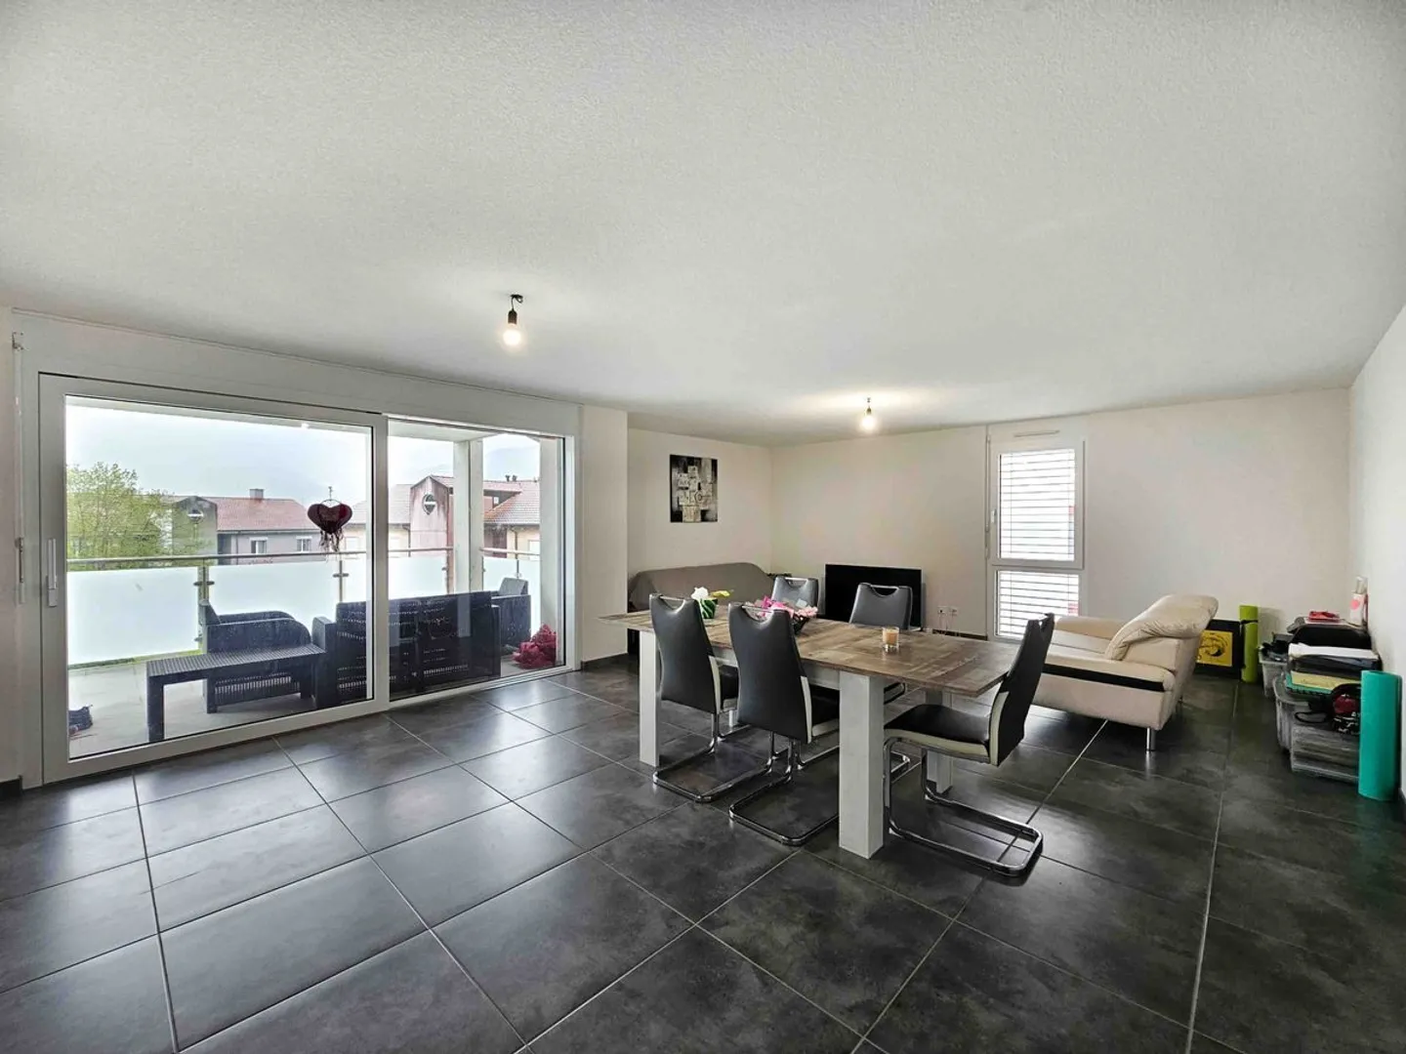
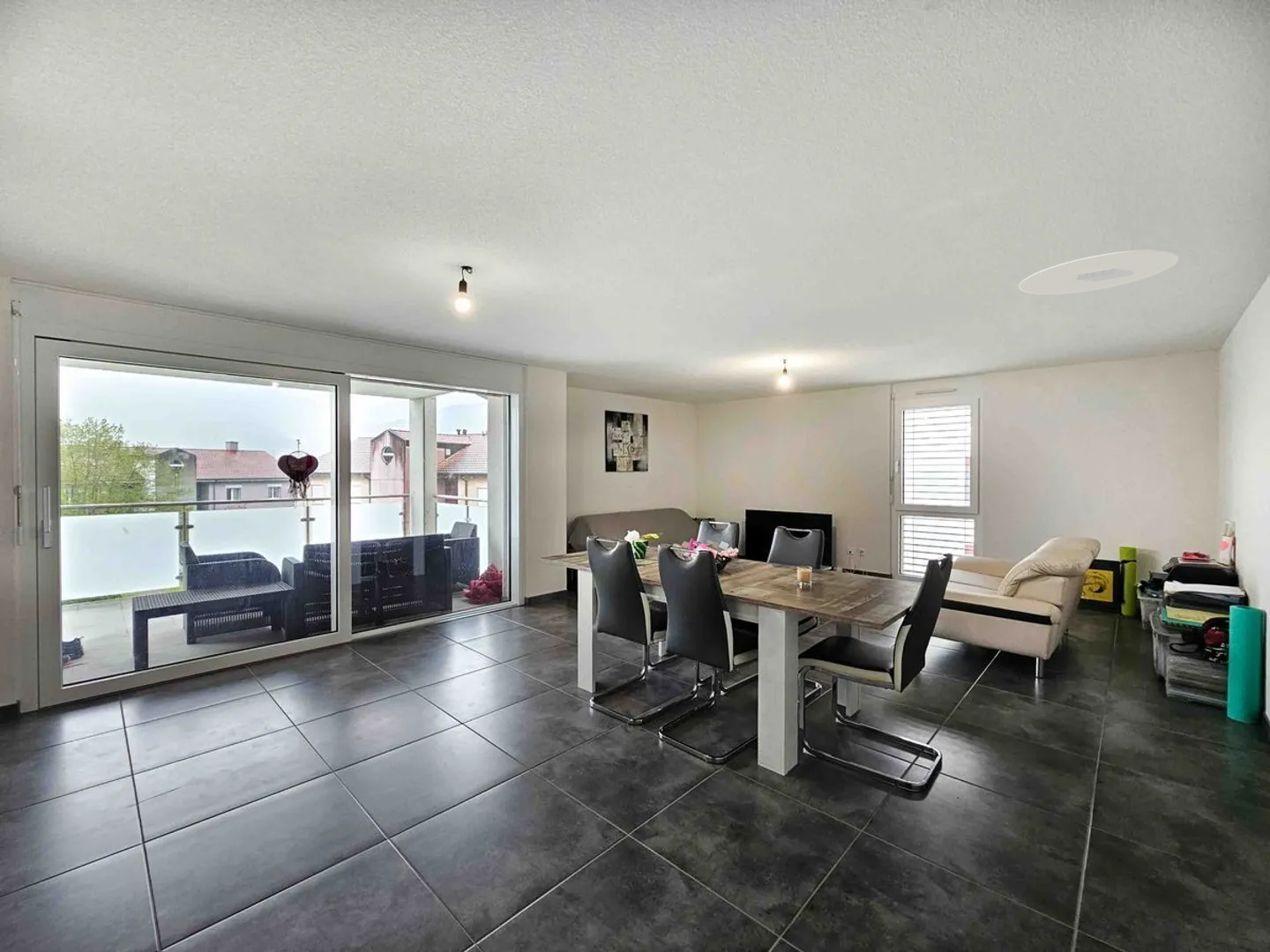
+ ceiling light (1093, 269)
